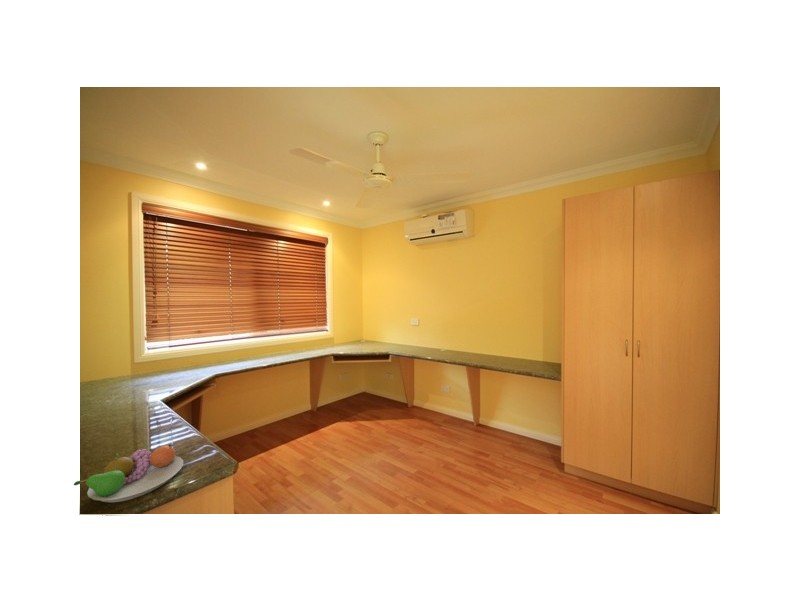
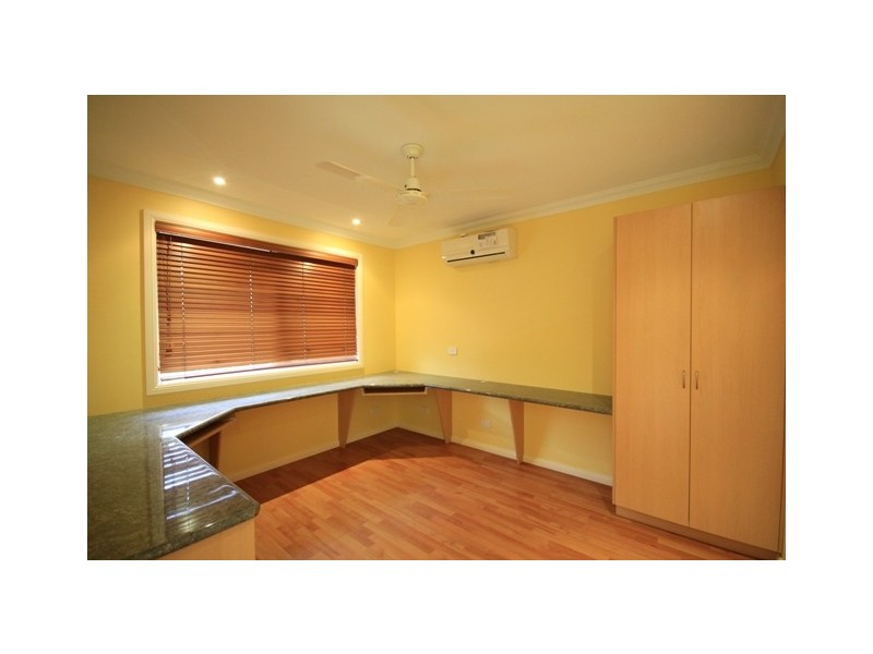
- fruit bowl (135, 469)
